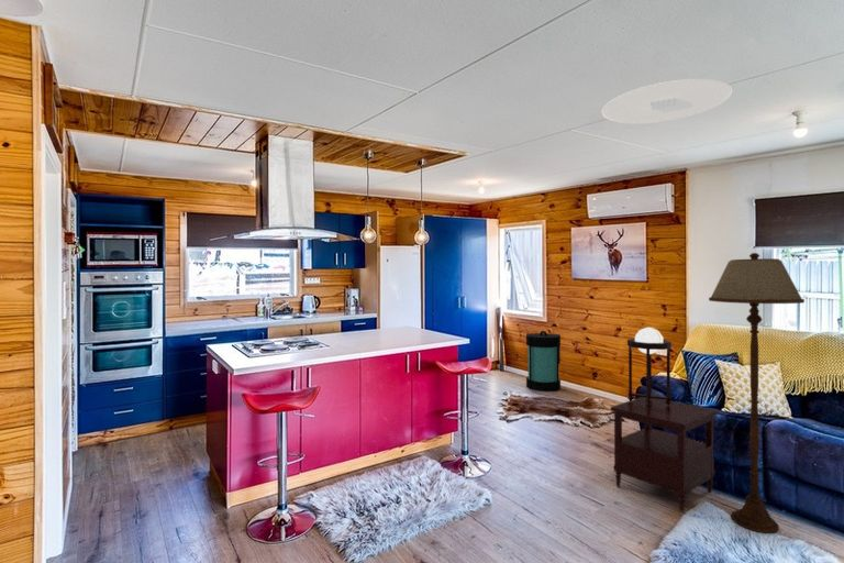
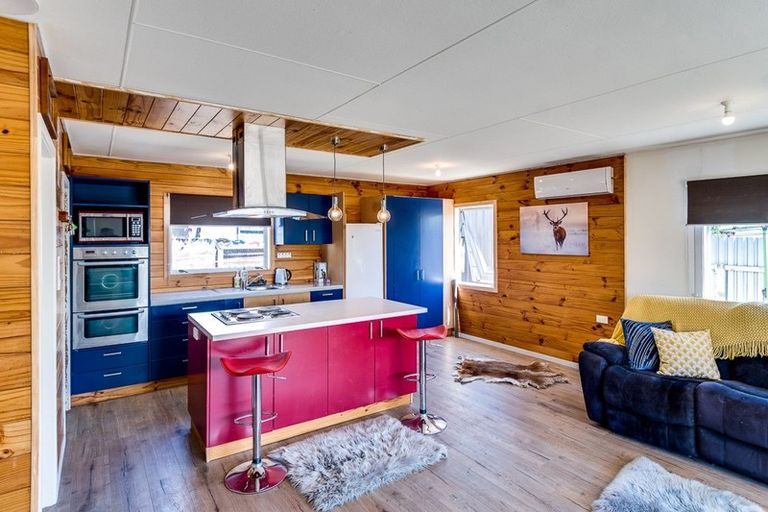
- lantern (543, 358)
- table lamp (648, 364)
- side table (663, 449)
- ceiling light (663, 98)
- floor lamp (754, 387)
